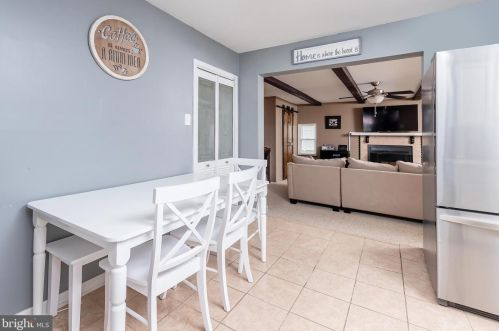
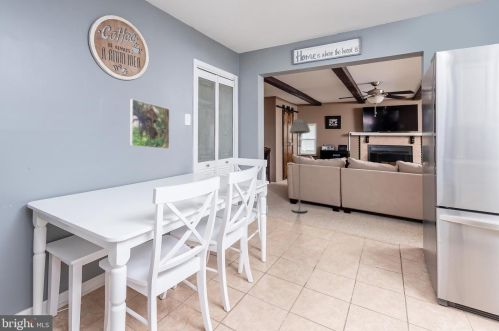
+ floor lamp (299, 165)
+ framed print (151, 126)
